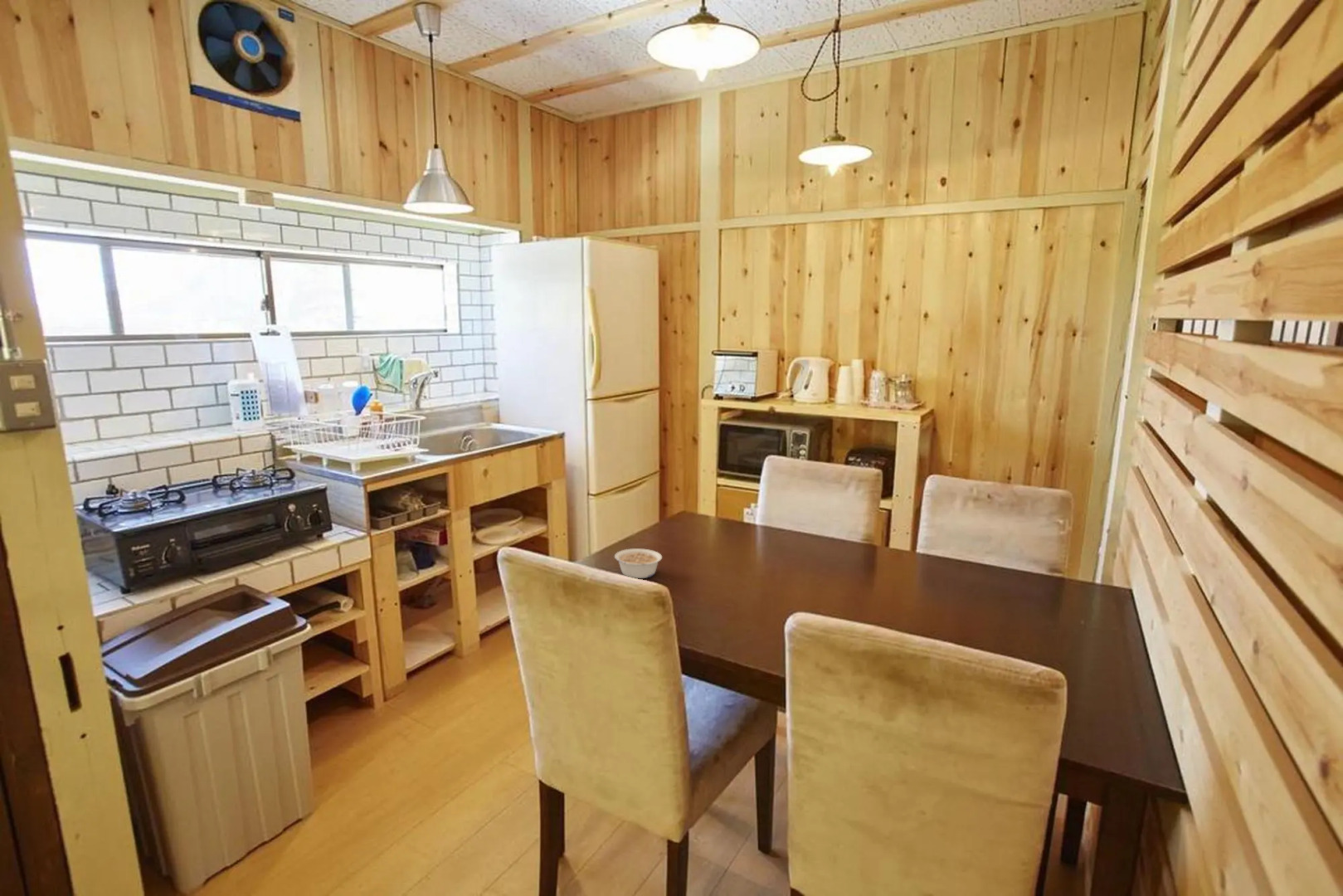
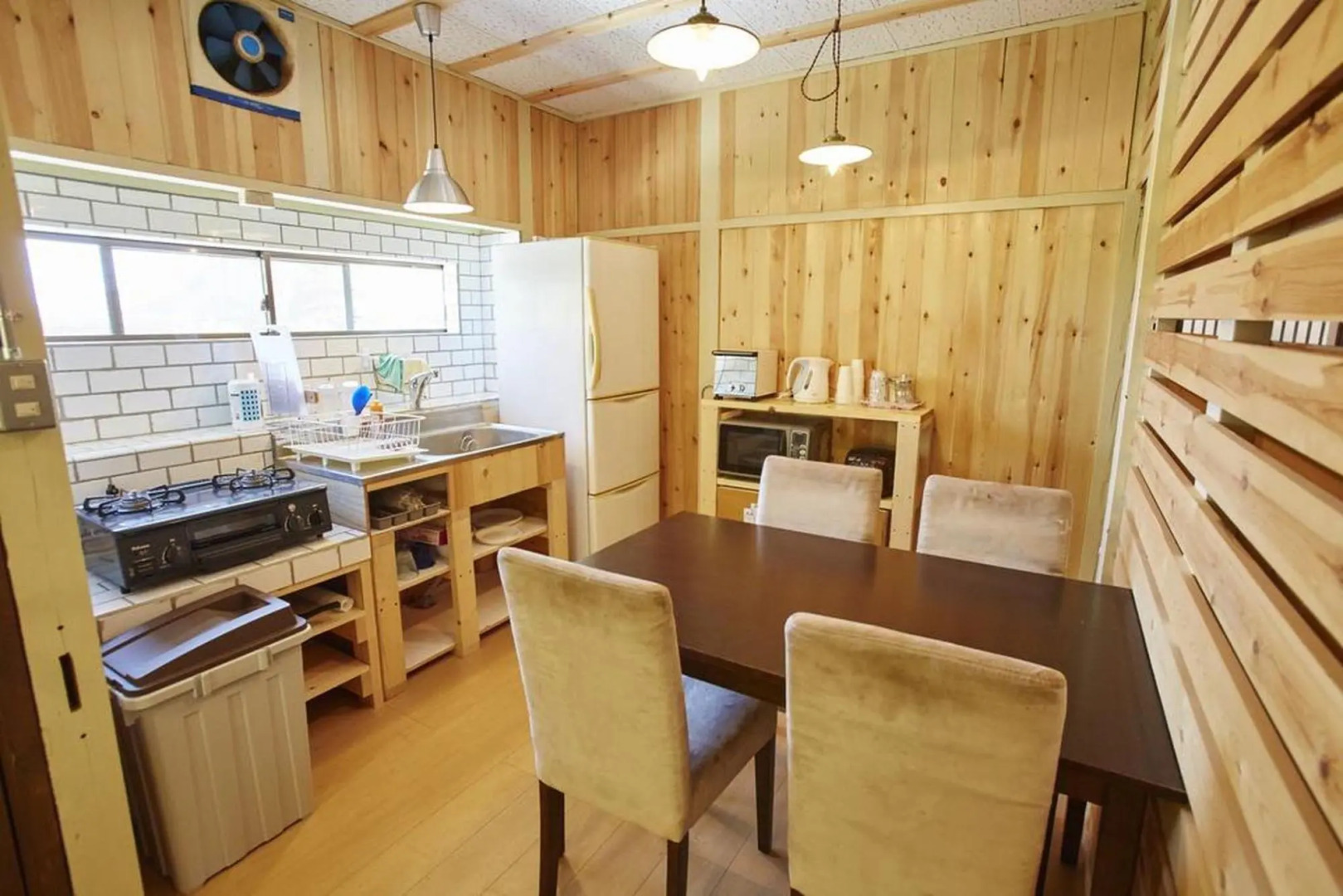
- legume (640, 562)
